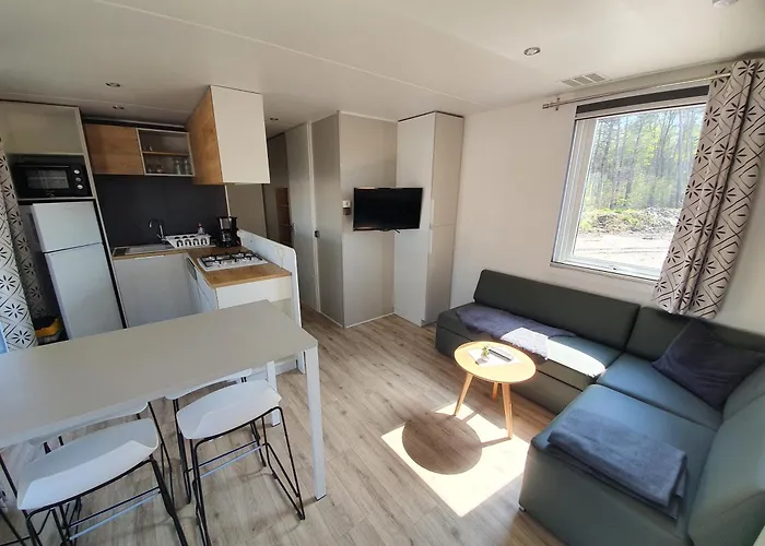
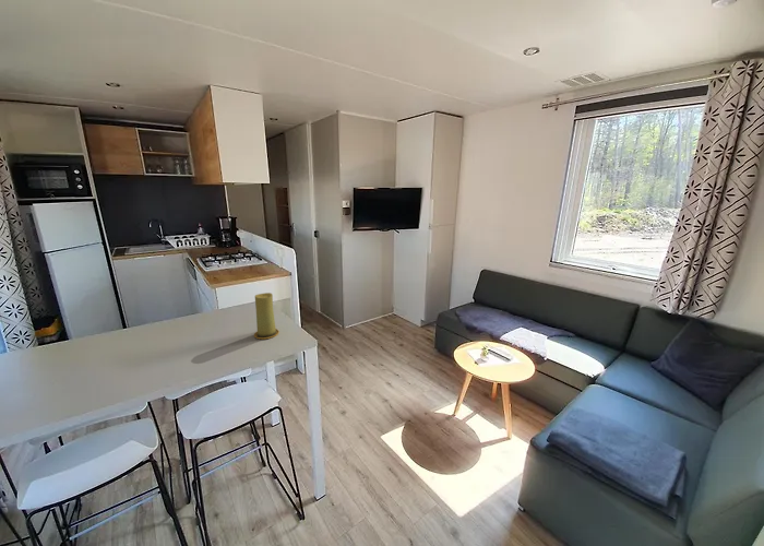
+ candle (264, 313)
